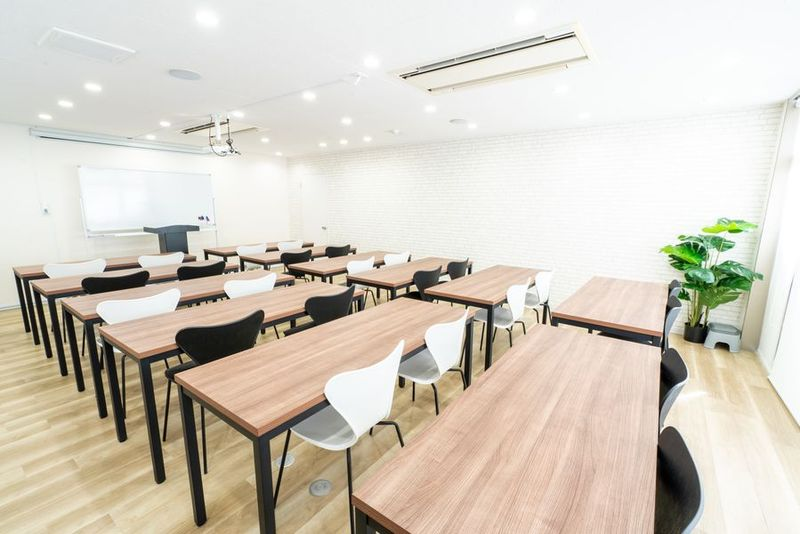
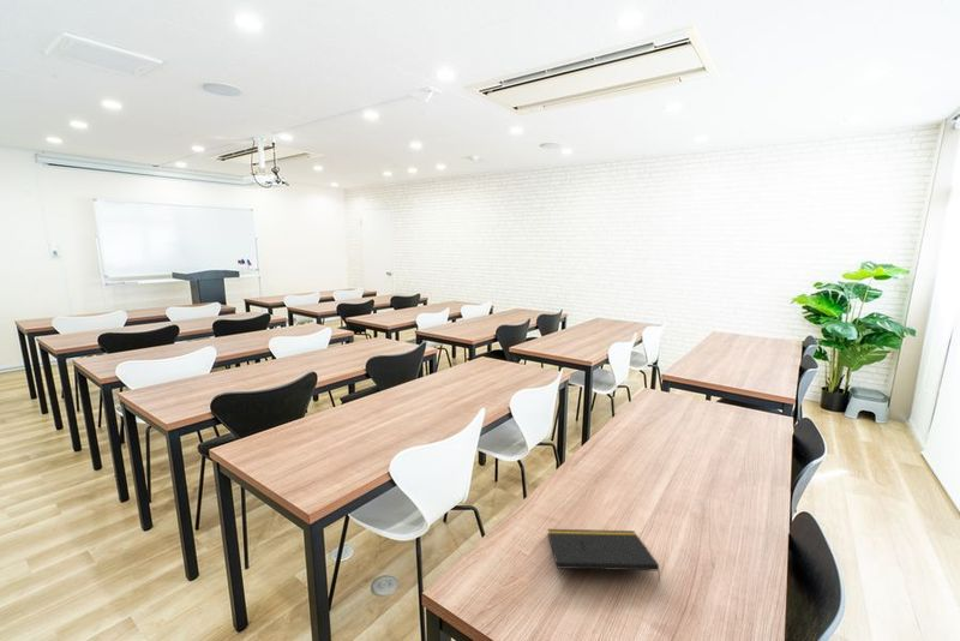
+ notepad (598, 547)
